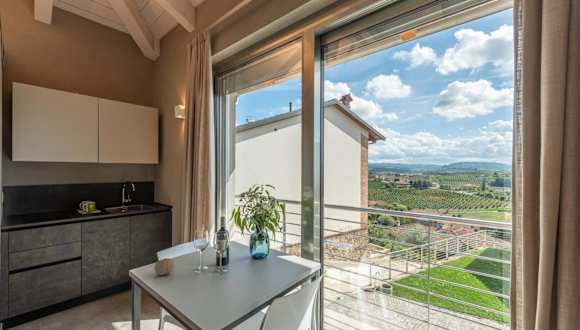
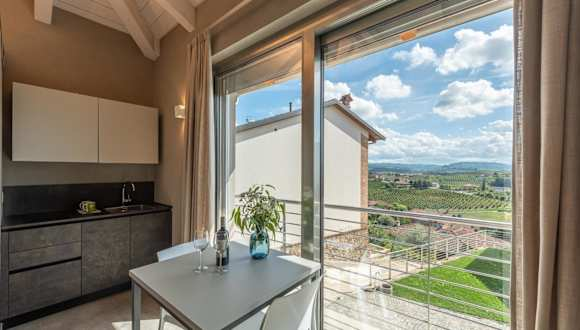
- fruit (164, 266)
